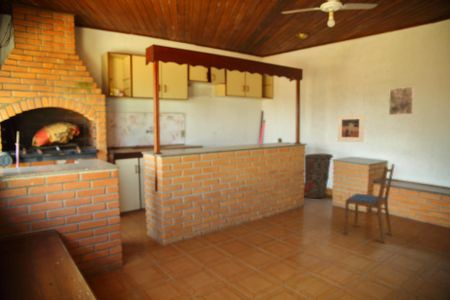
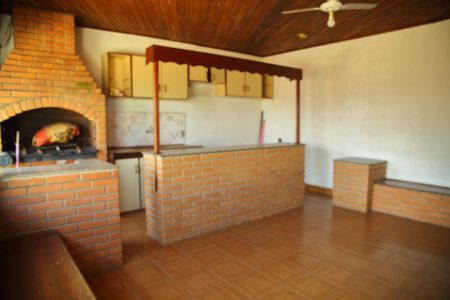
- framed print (350, 128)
- trash can (316, 174)
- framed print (401, 101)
- dining chair (368, 199)
